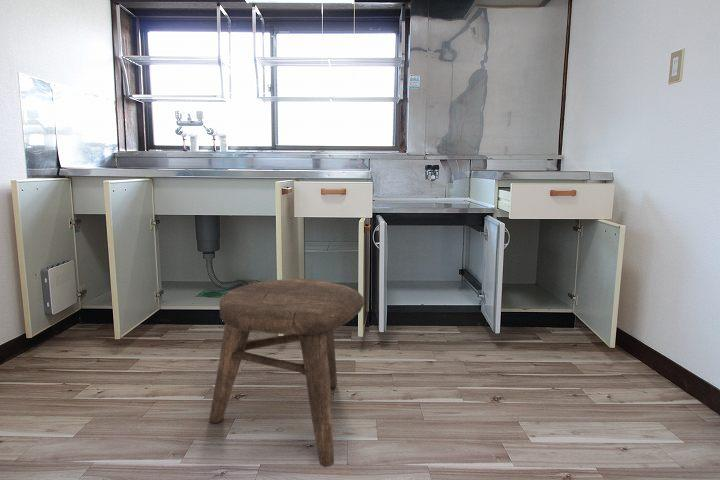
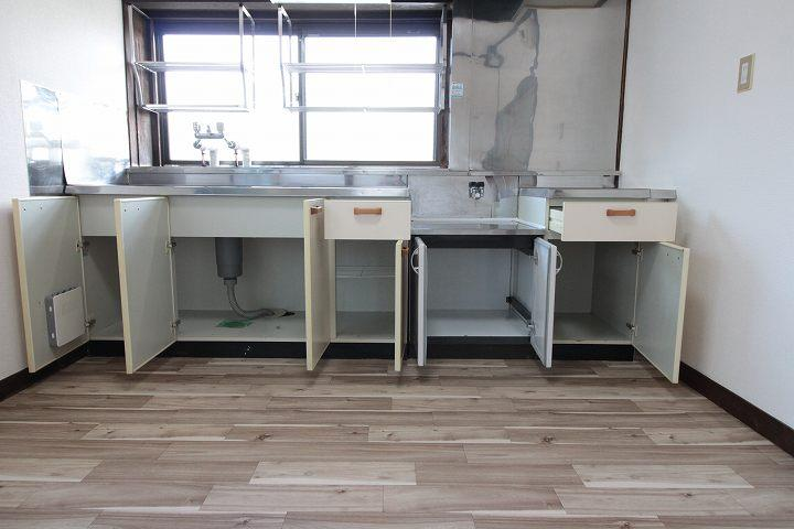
- stool (285, 361)
